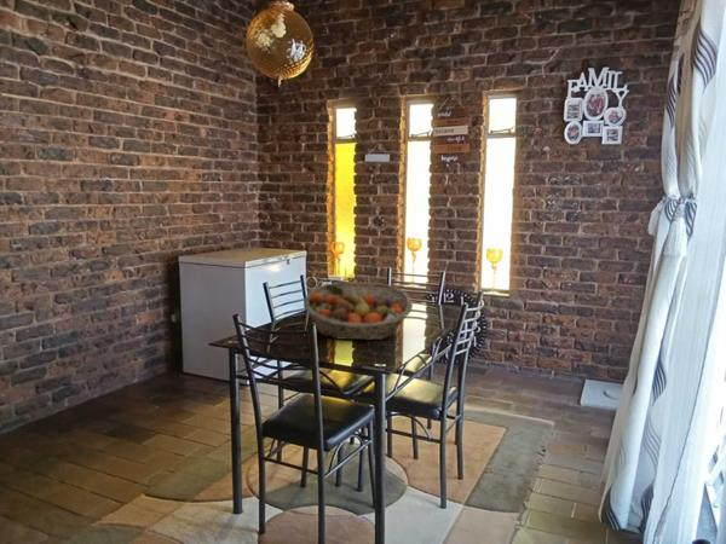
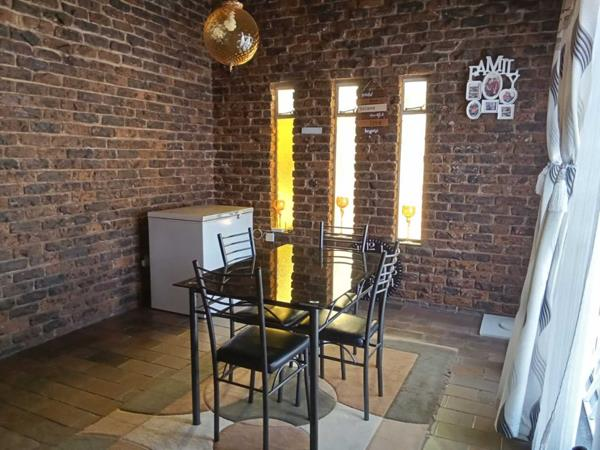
- fruit basket (357, 309)
